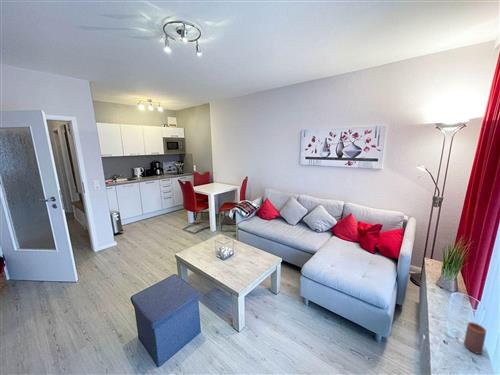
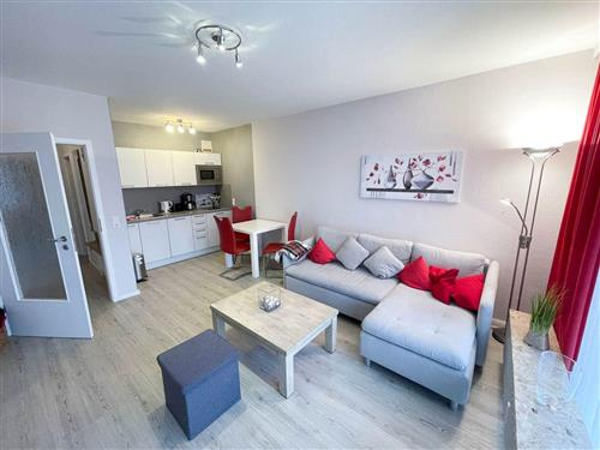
- candle (474, 337)
